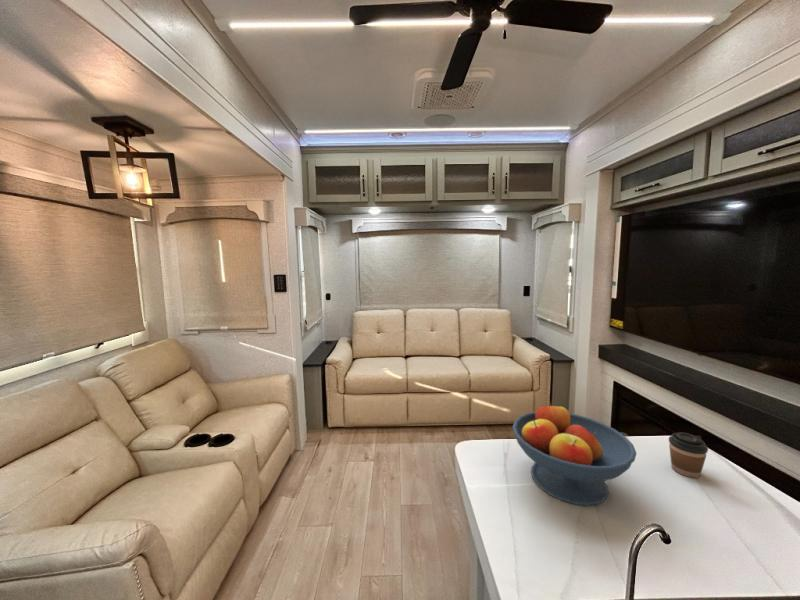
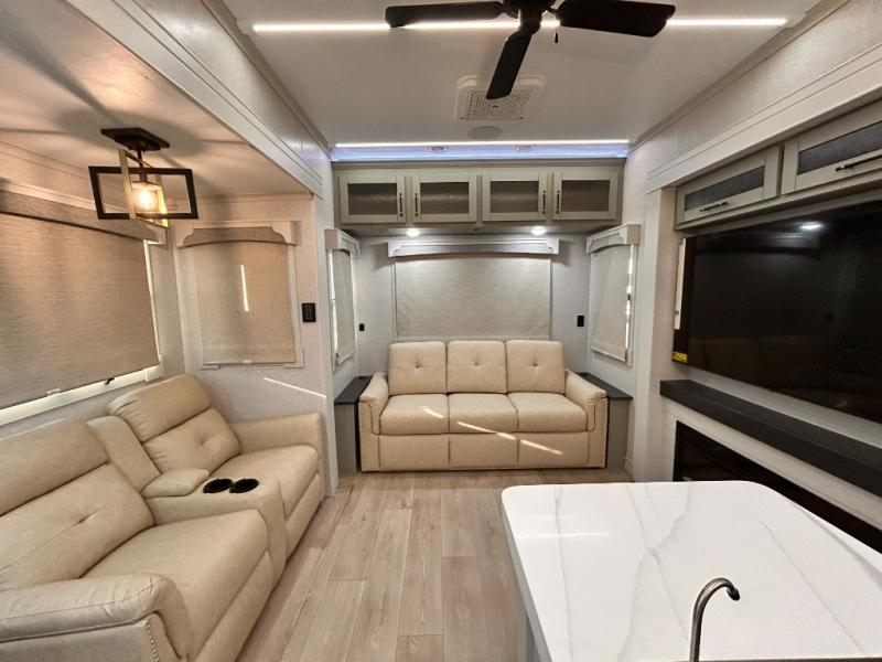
- coffee cup (687, 452)
- fruit bowl (568, 449)
